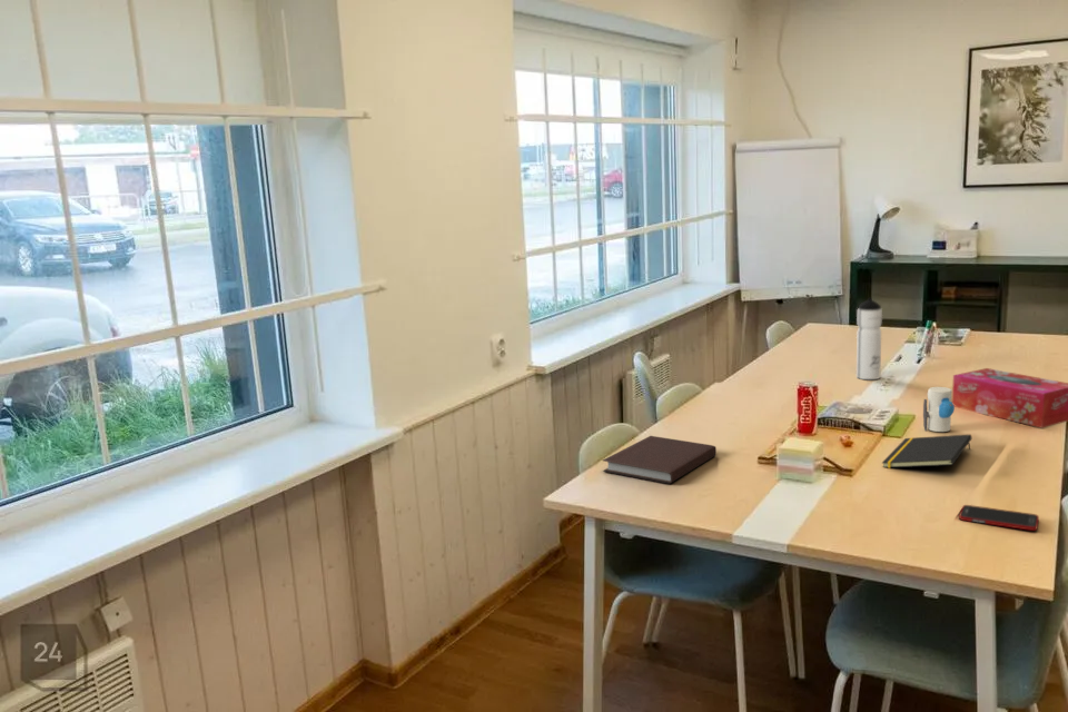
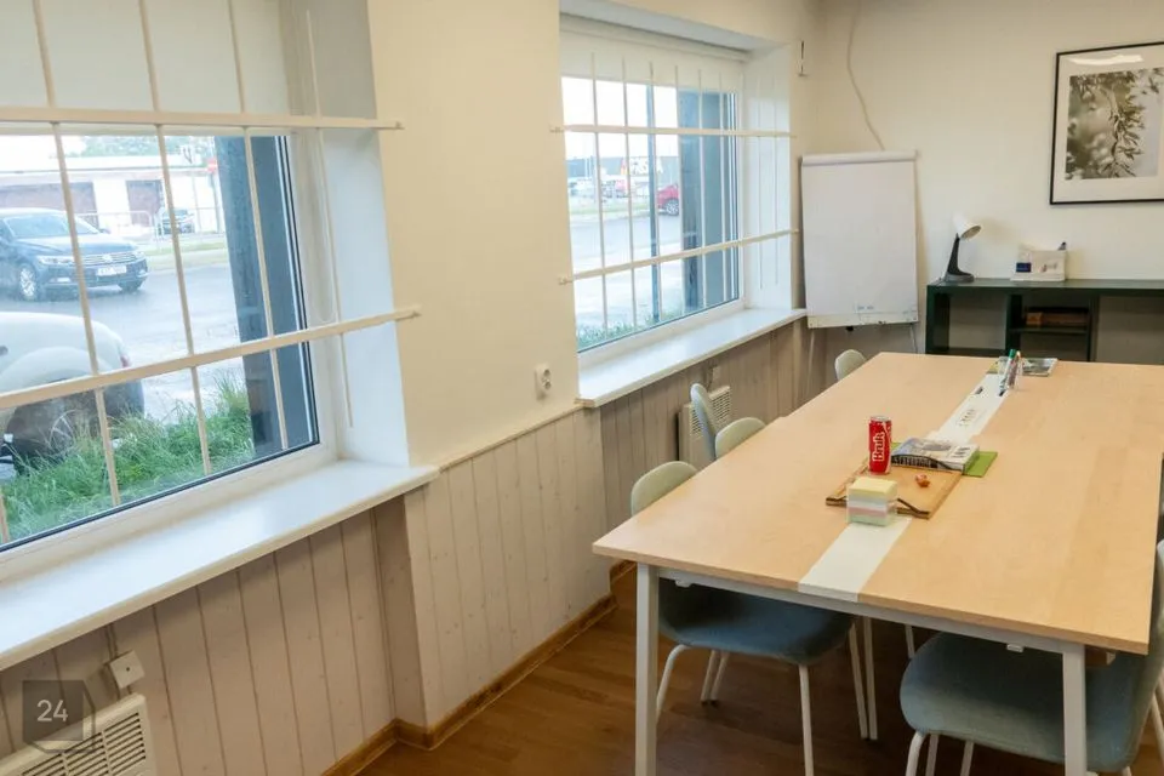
- water bottle (869, 337)
- toy (940, 411)
- tissue box (1012, 396)
- notepad (927, 451)
- notebook (660, 458)
- cell phone (998, 517)
